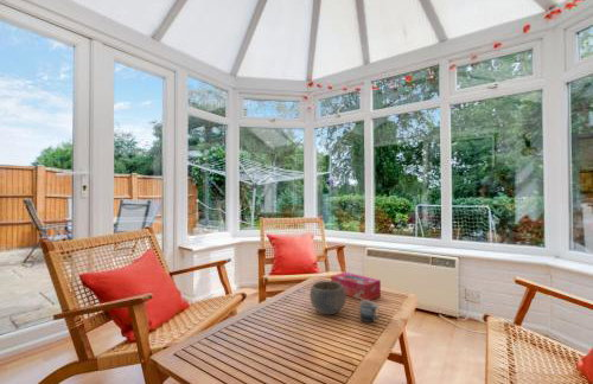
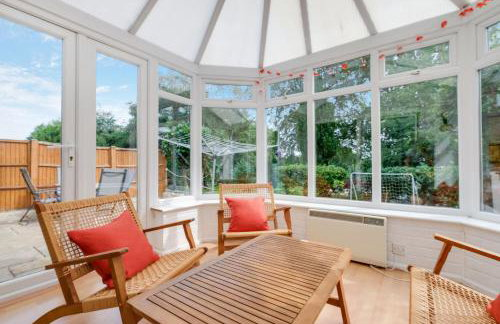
- tissue box (355, 286)
- bowl (327, 299)
- mug (370, 312)
